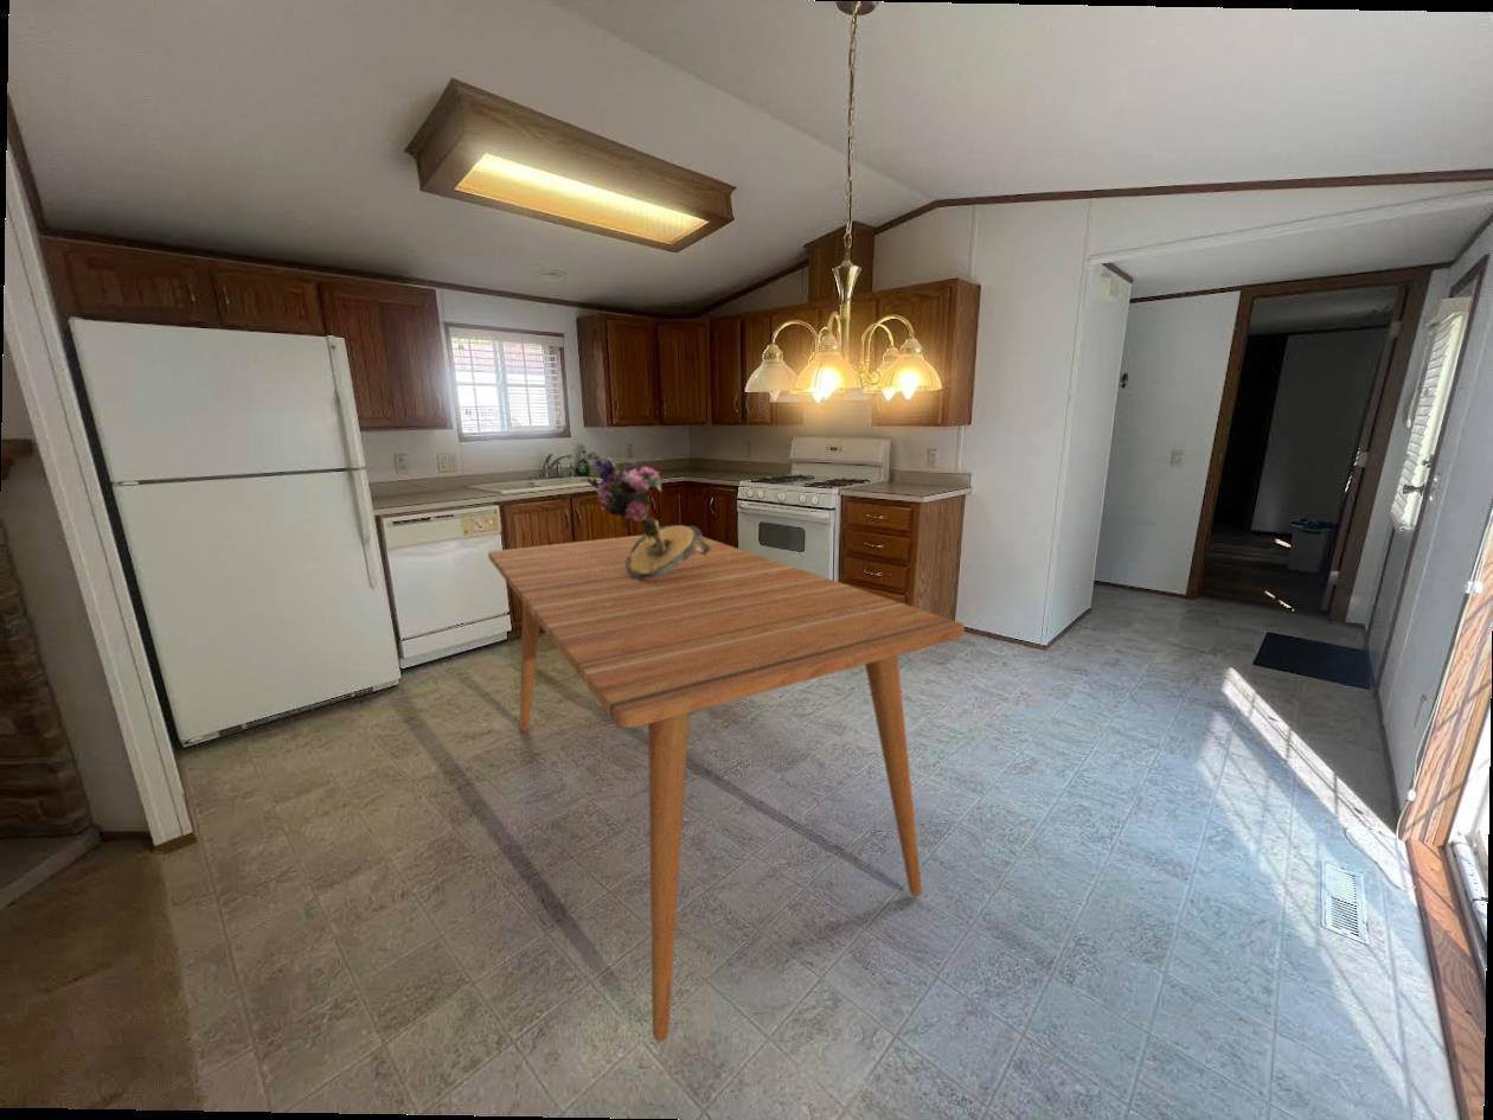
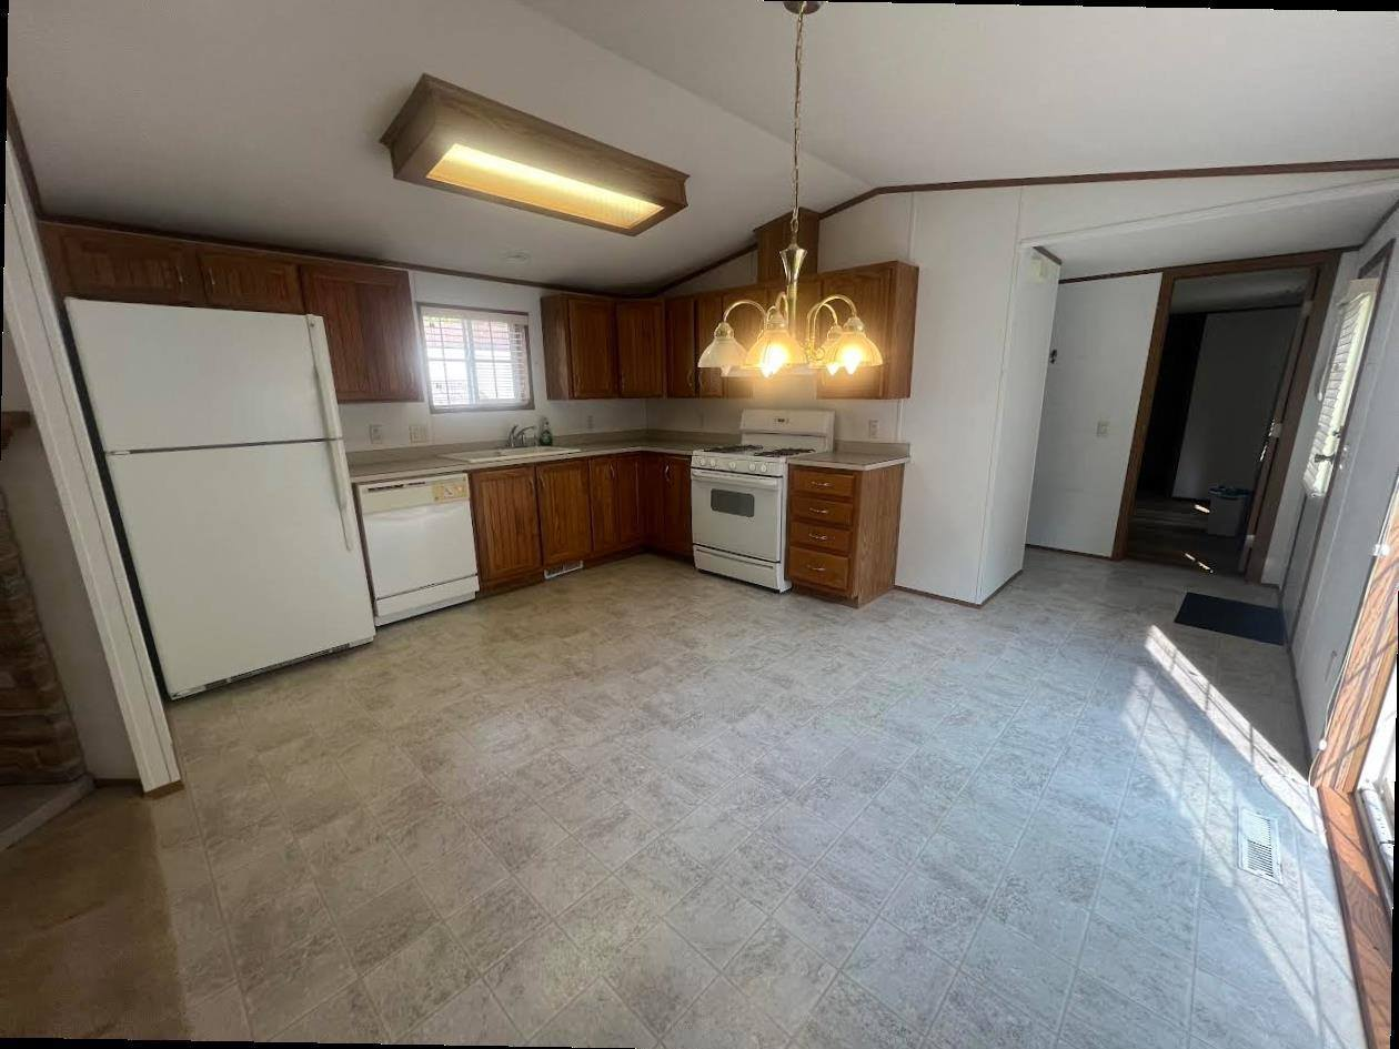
- bouquet (648, 516)
- dining table (672, 691)
